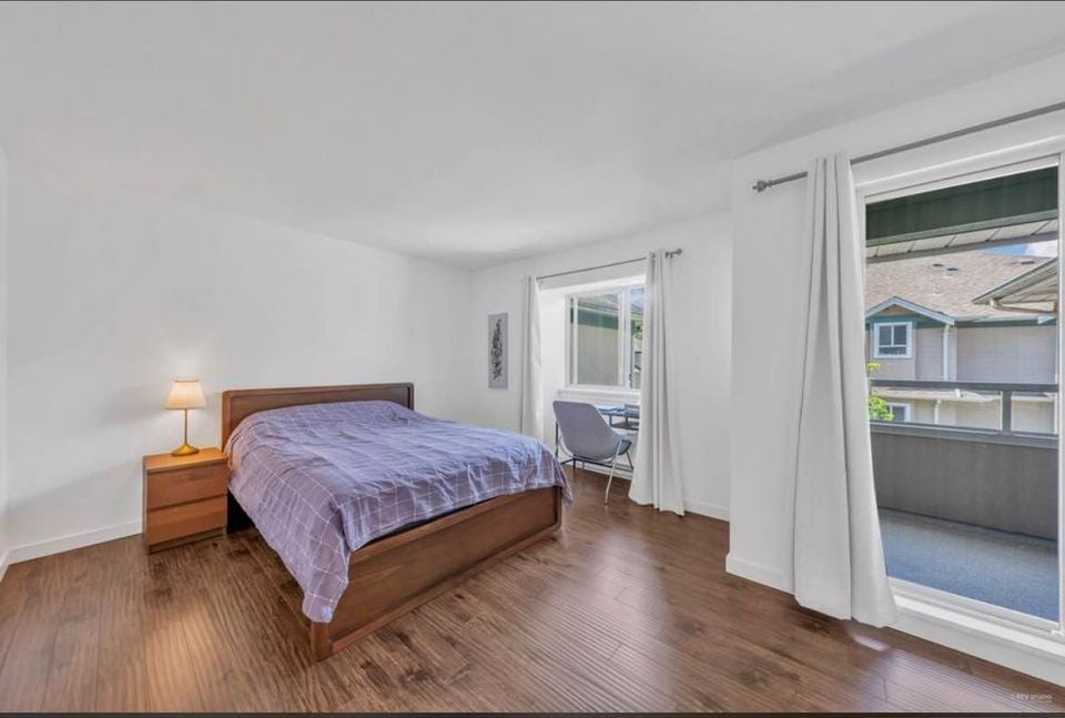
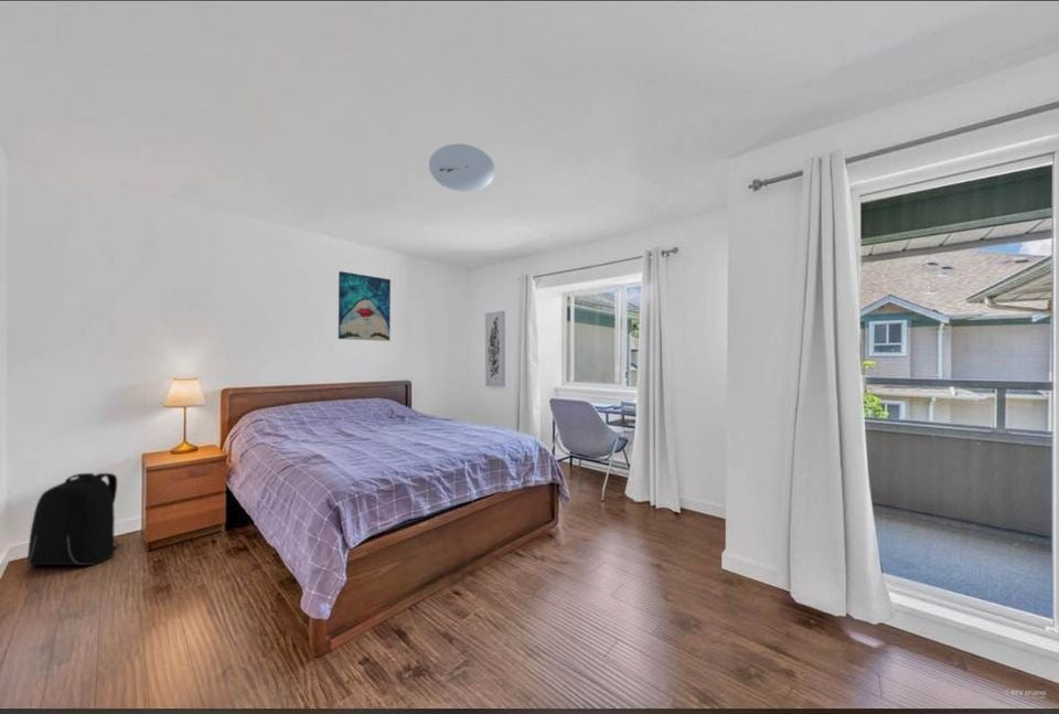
+ wall art (365, 308)
+ backpack (79, 515)
+ ceiling light (462, 169)
